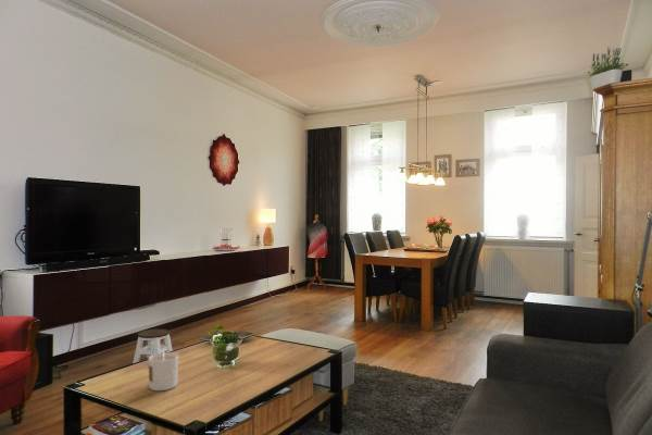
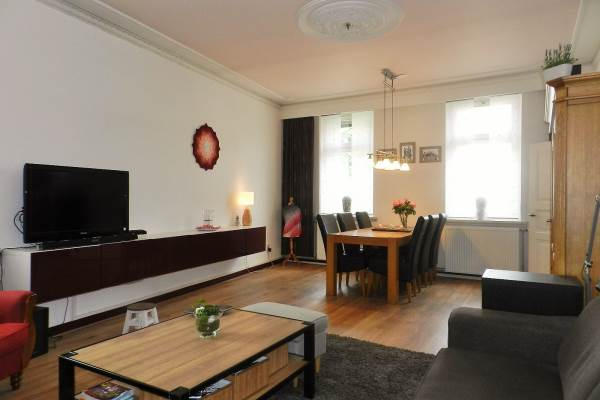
- candle (163, 368)
